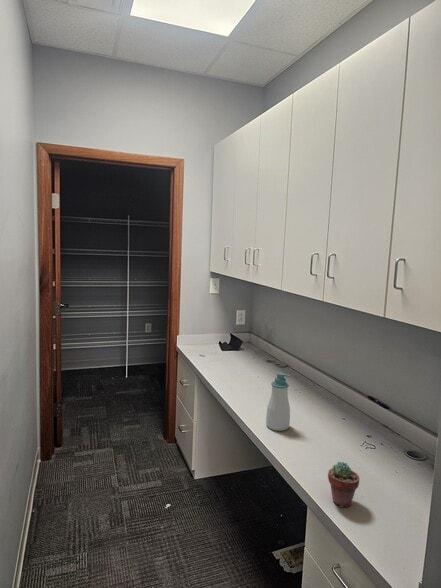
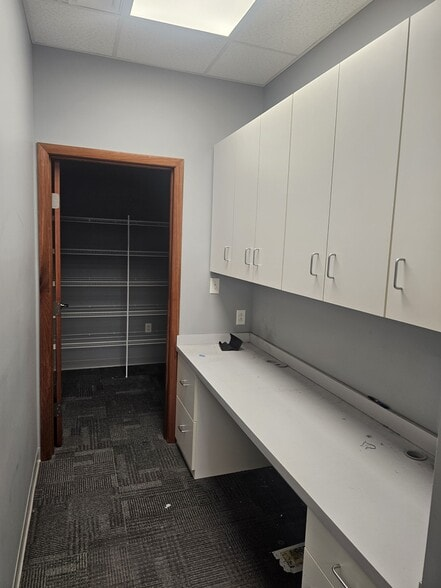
- potted succulent (343, 482)
- soap bottle (279, 400)
